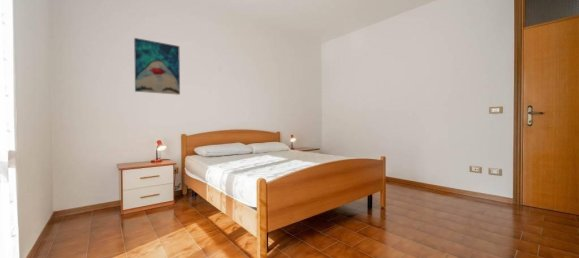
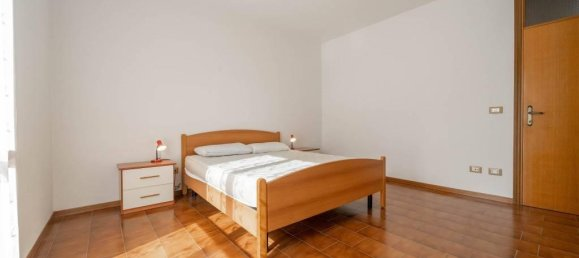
- wall art (158, 67)
